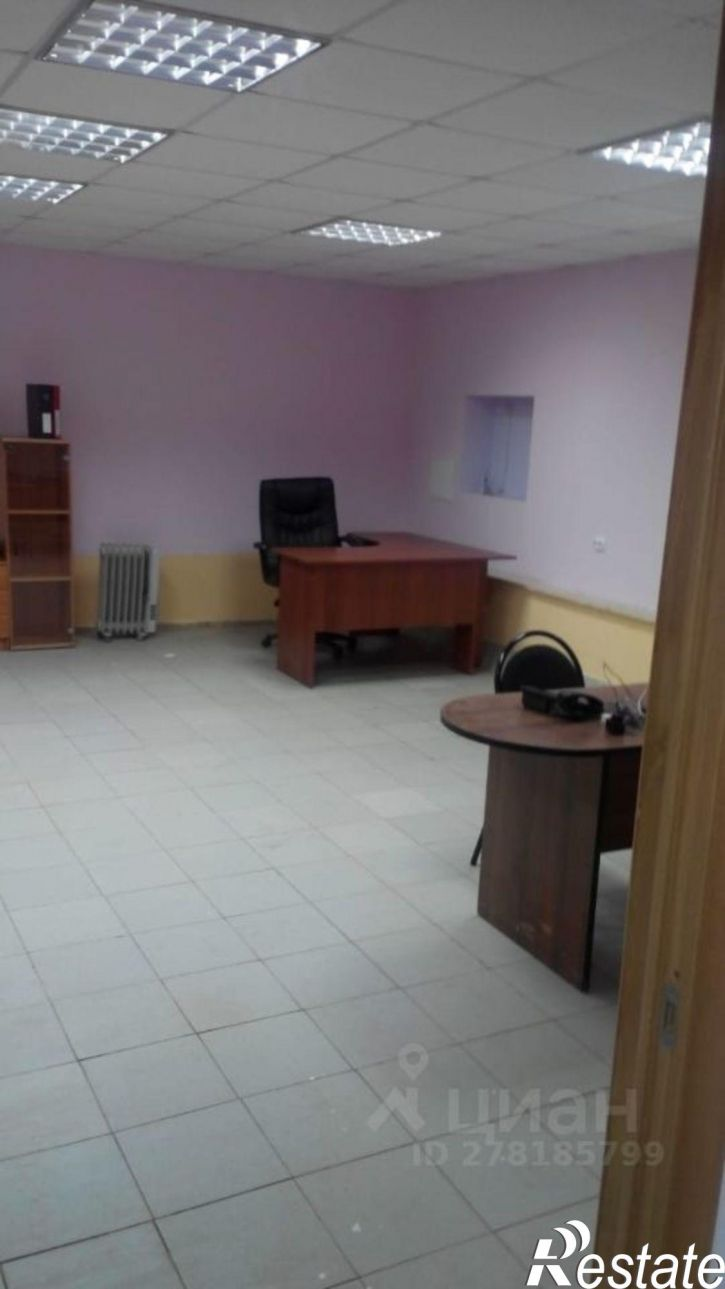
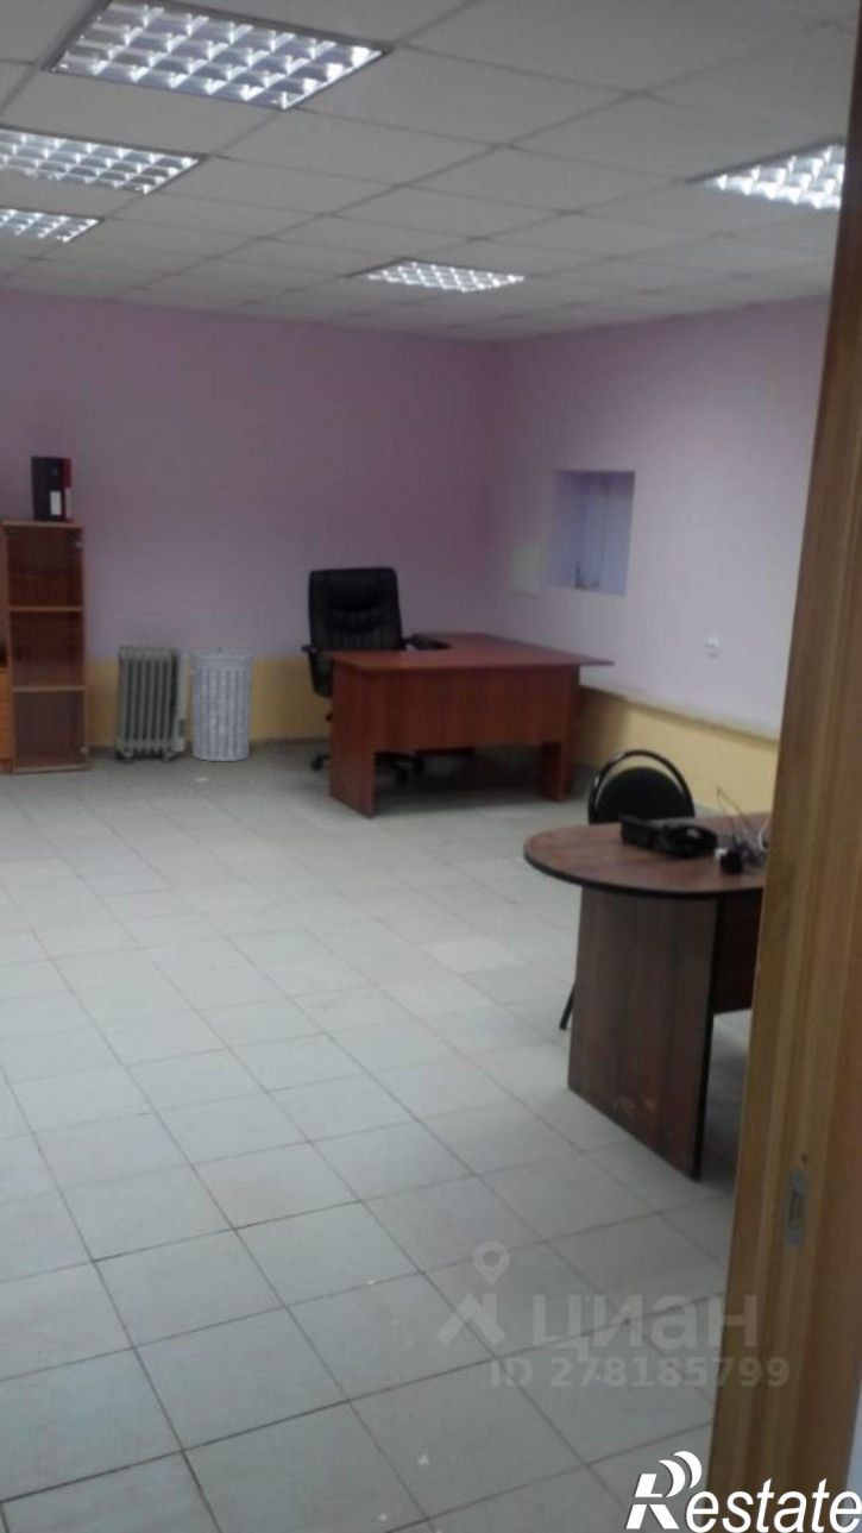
+ trash can (221, 700)
